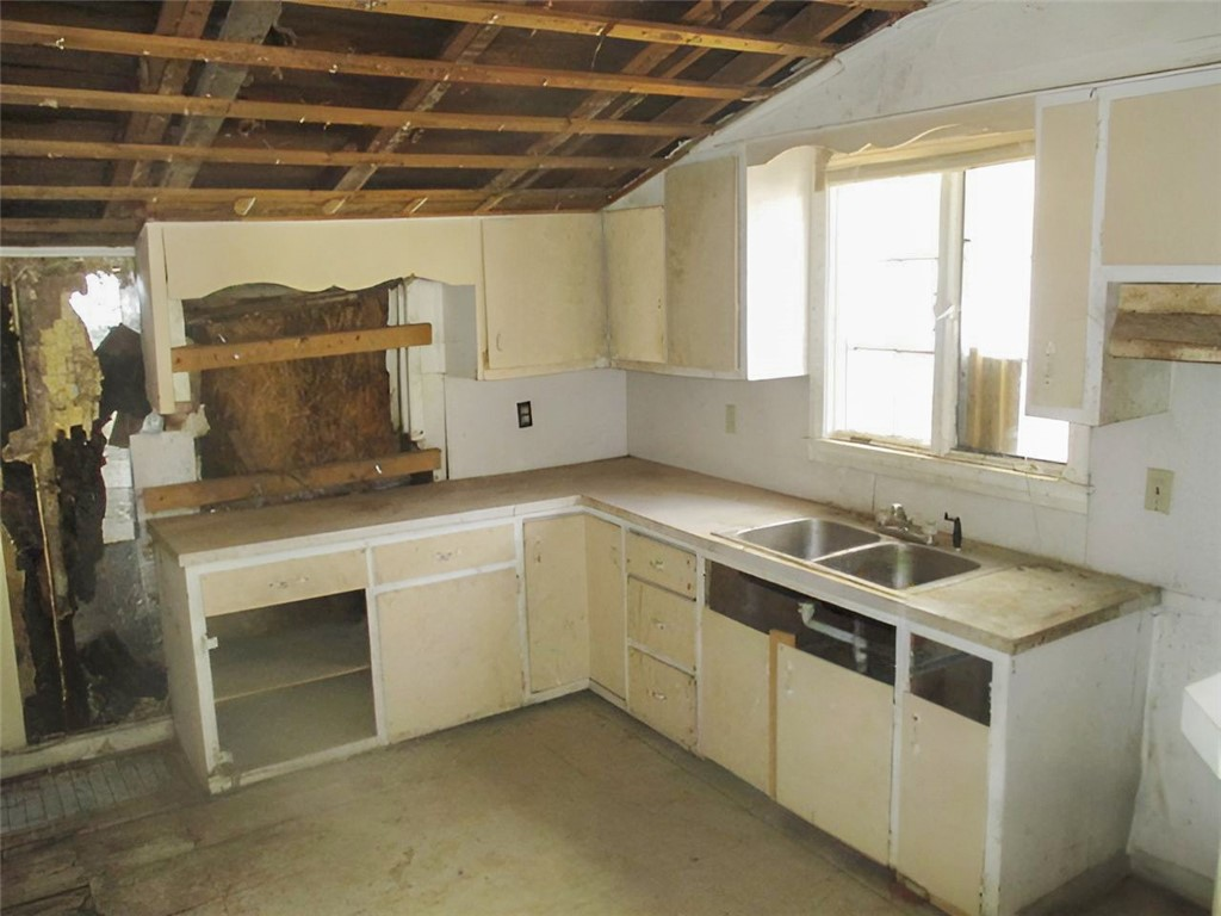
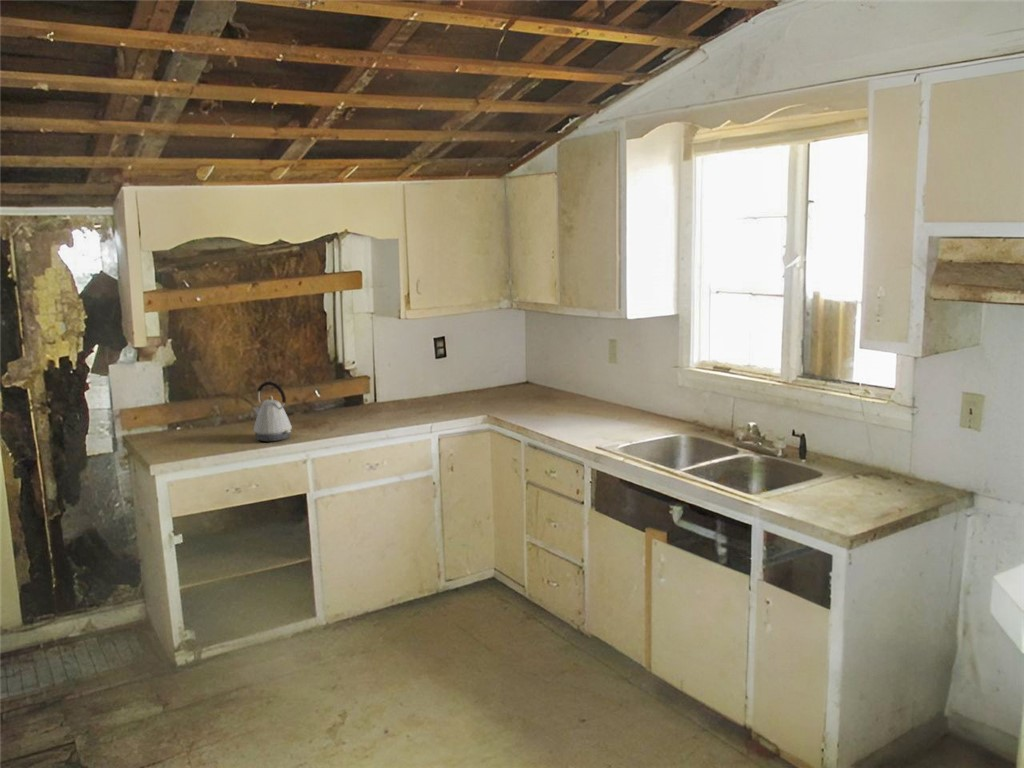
+ kettle (270, 410)
